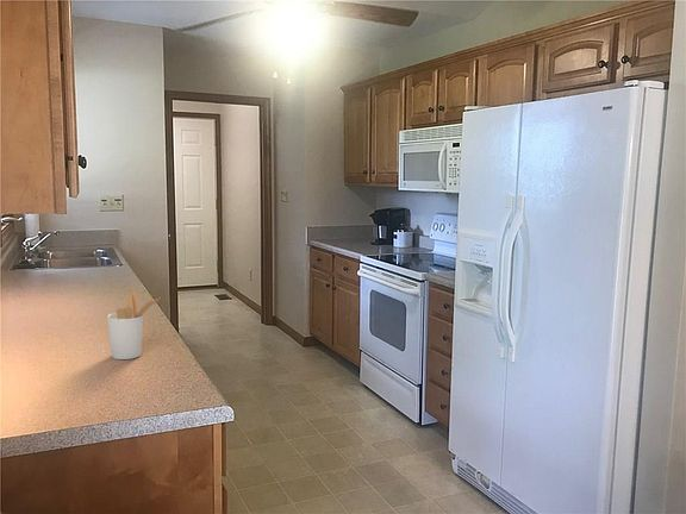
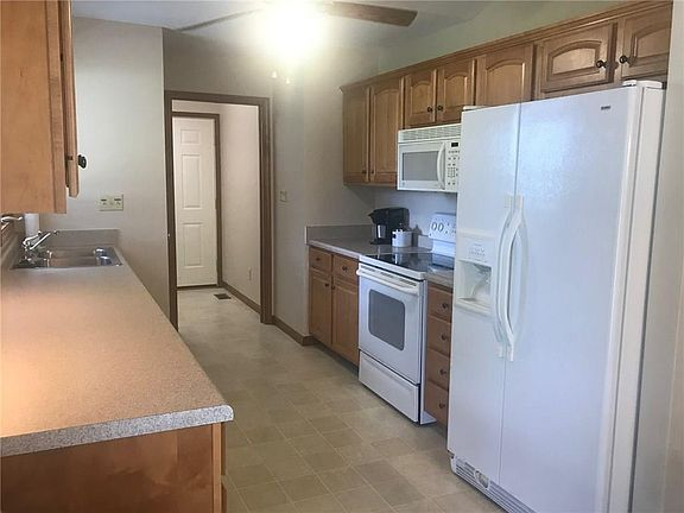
- utensil holder (133, 325)
